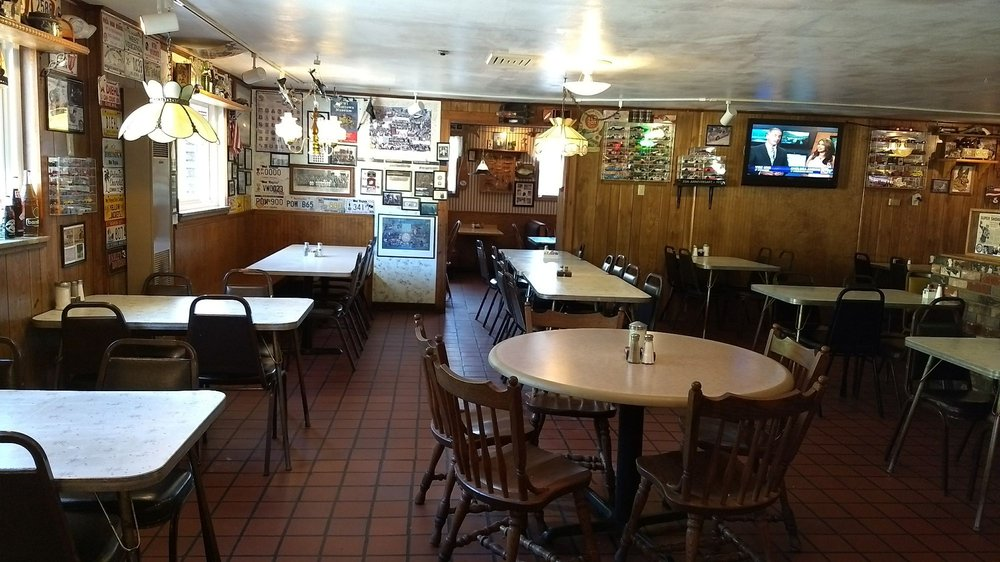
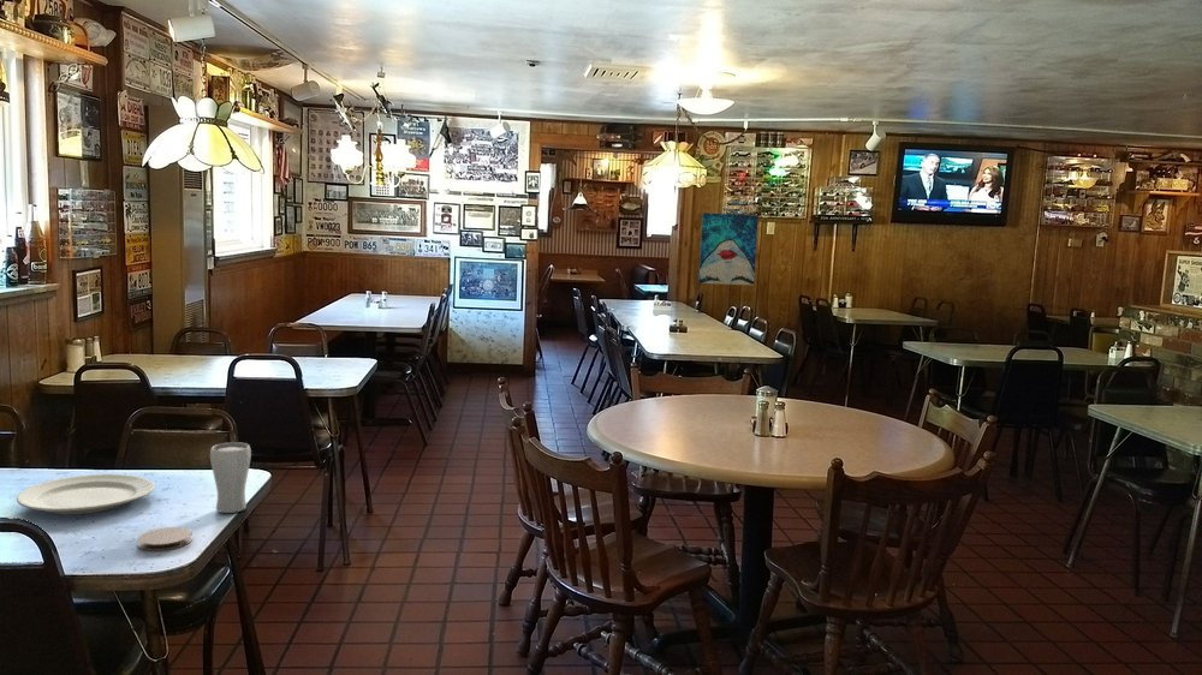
+ chinaware (88, 495)
+ wall art (727, 249)
+ coaster (165, 538)
+ drinking glass (231, 478)
